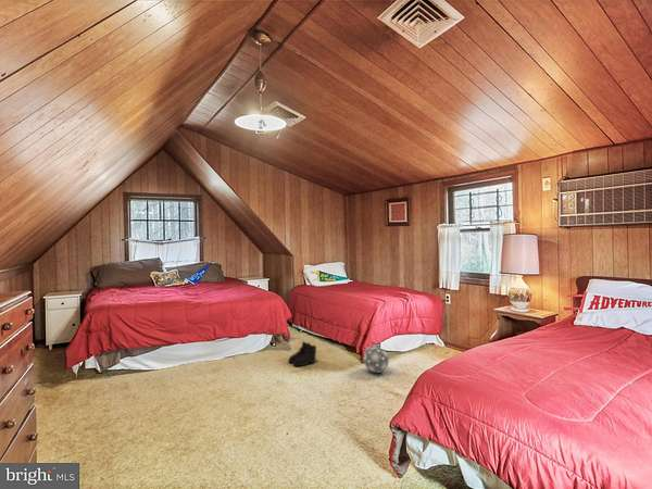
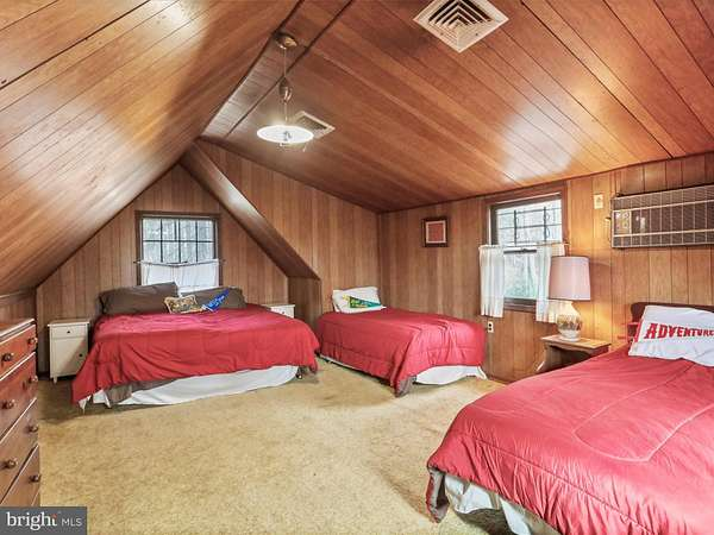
- ball (376, 360)
- boots (302, 352)
